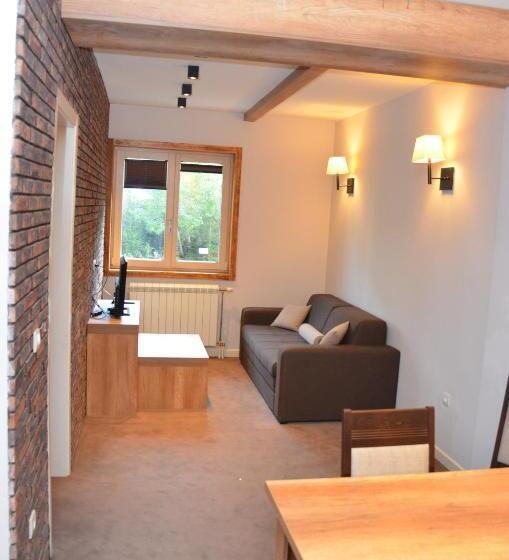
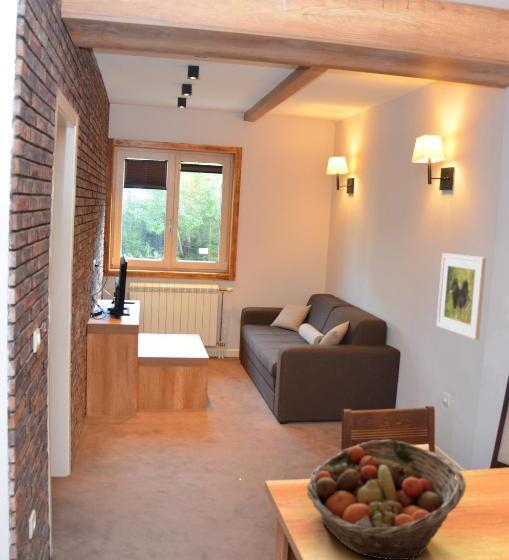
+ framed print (459, 294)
+ fruit basket (382, 494)
